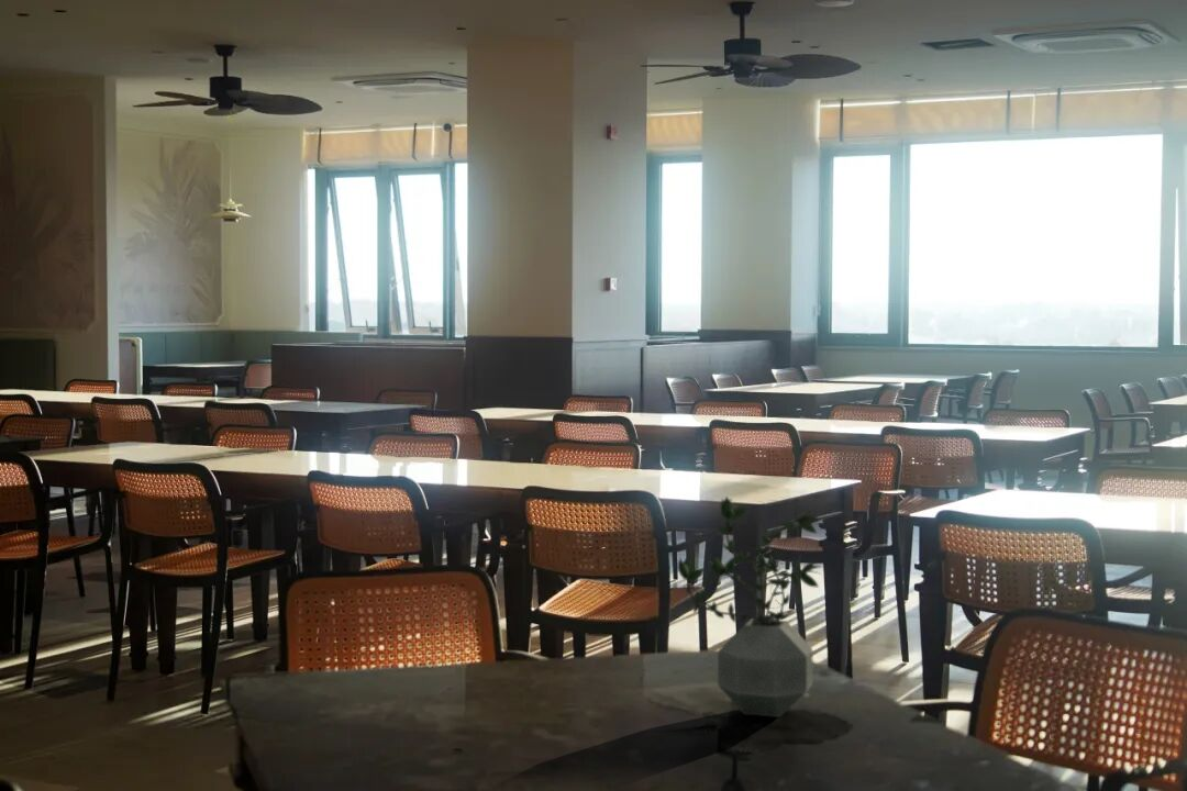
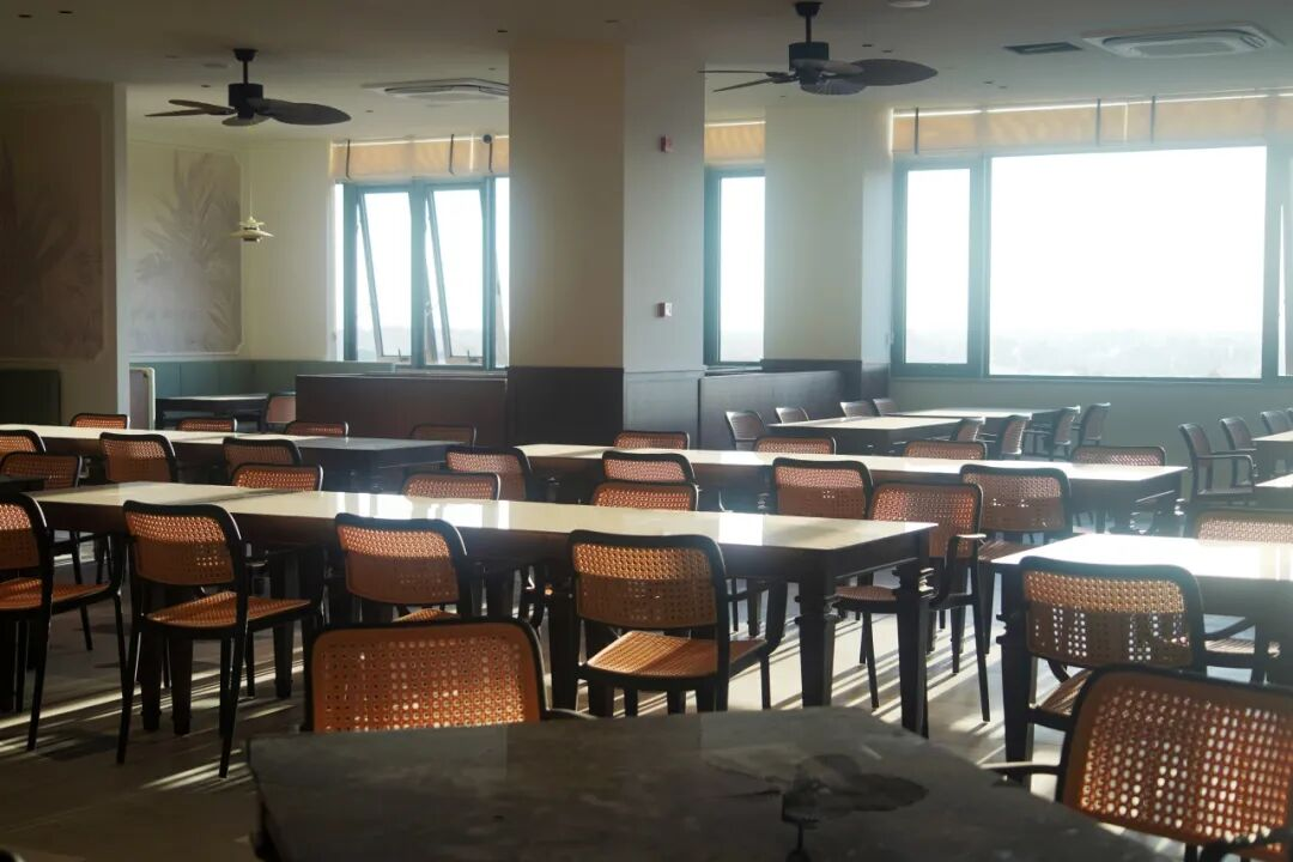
- potted plant (755, 602)
